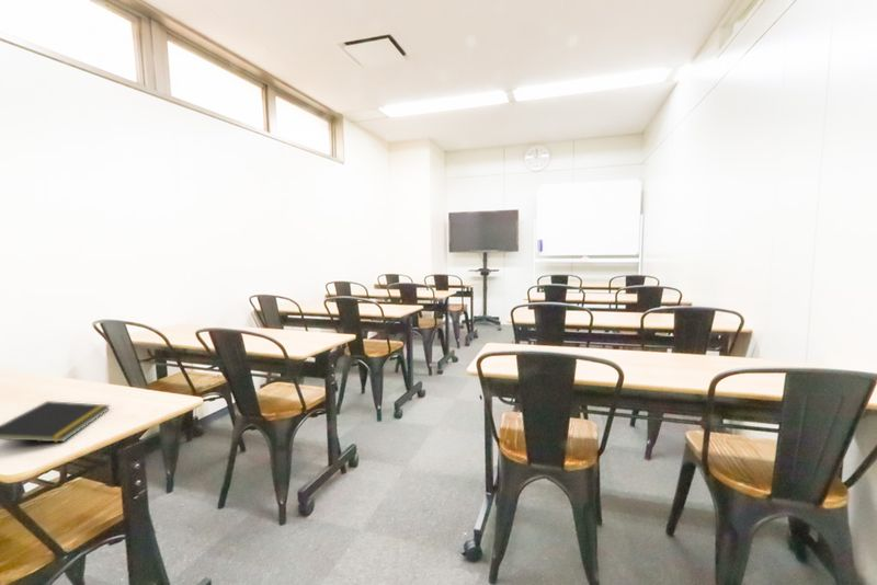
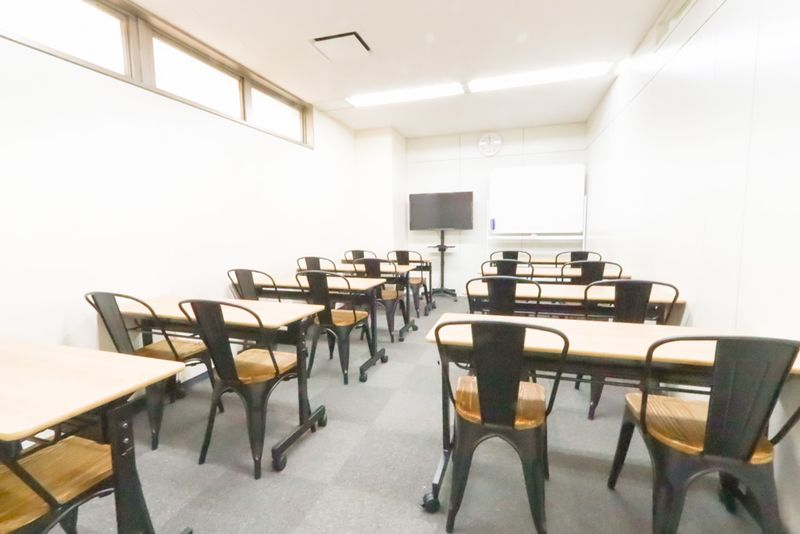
- notepad (54, 420)
